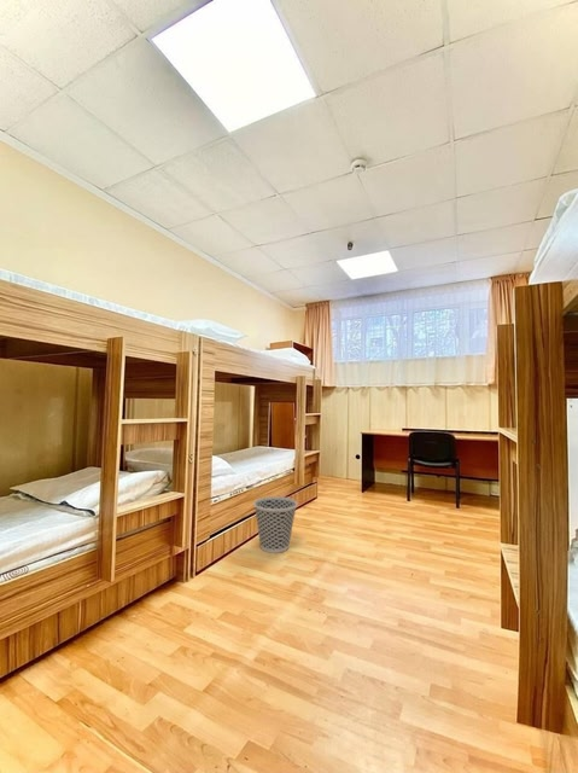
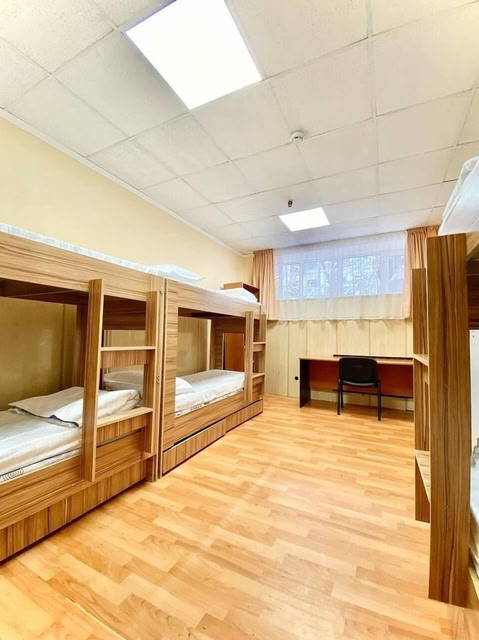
- wastebasket (274, 524)
